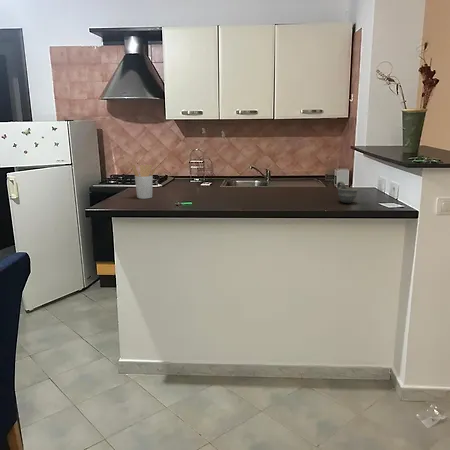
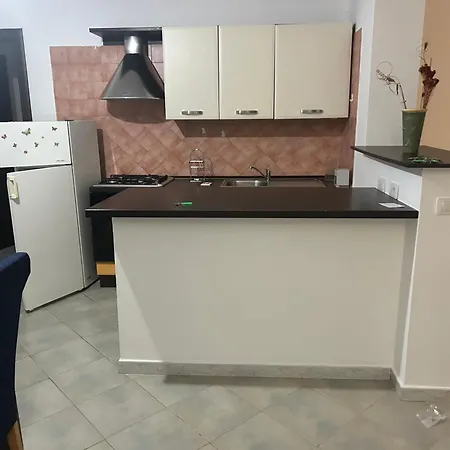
- cup (347, 192)
- utensil holder (144, 180)
